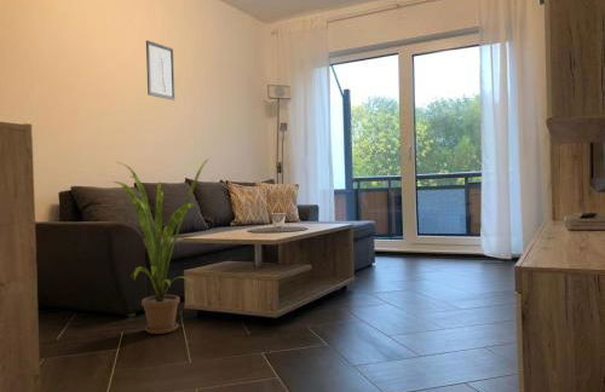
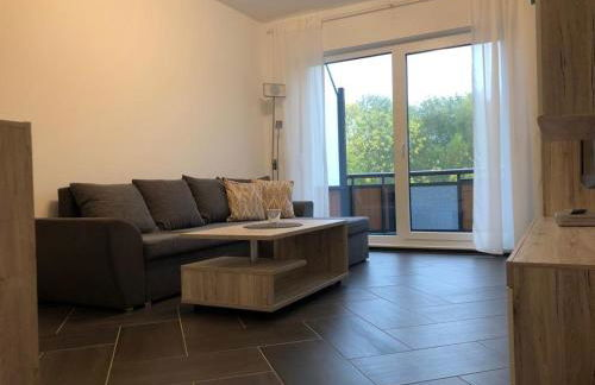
- house plant (149, 244)
- wall art (160, 70)
